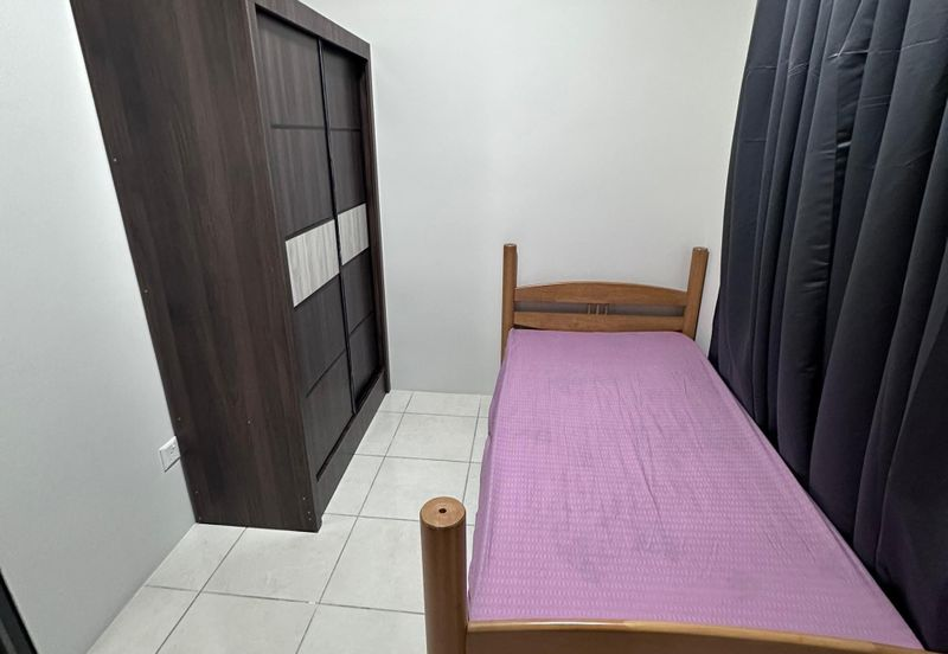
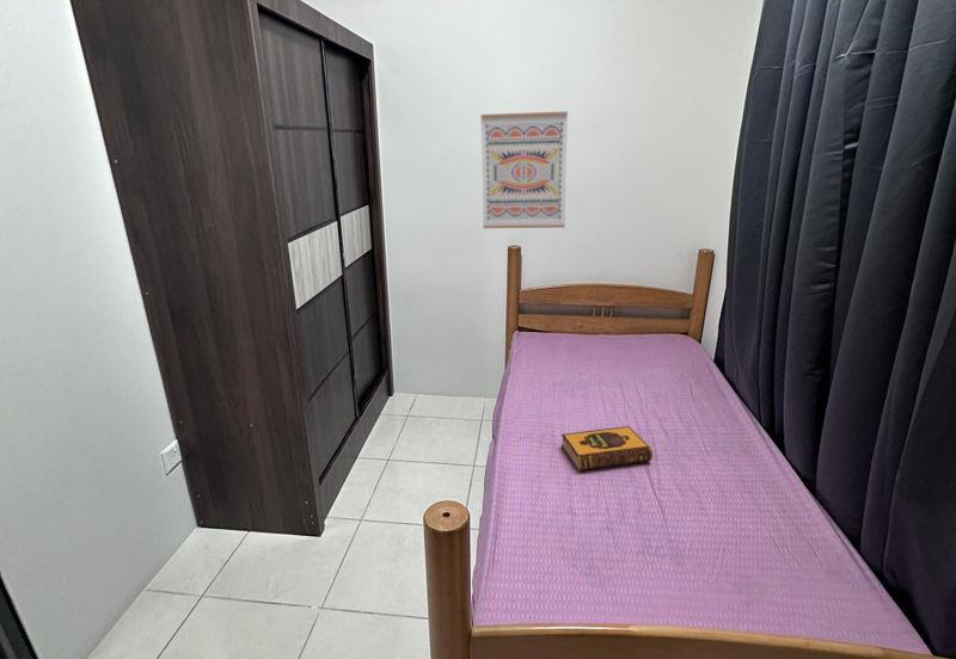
+ hardback book (605, 448)
+ wall art (523, 172)
